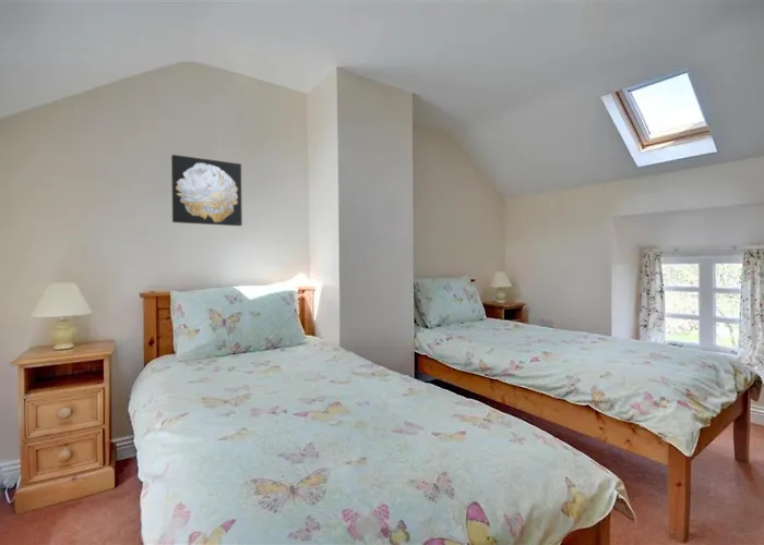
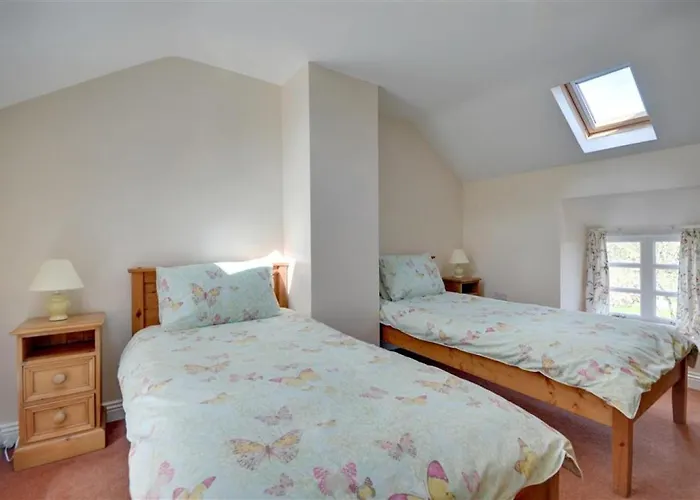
- wall art (207, 192)
